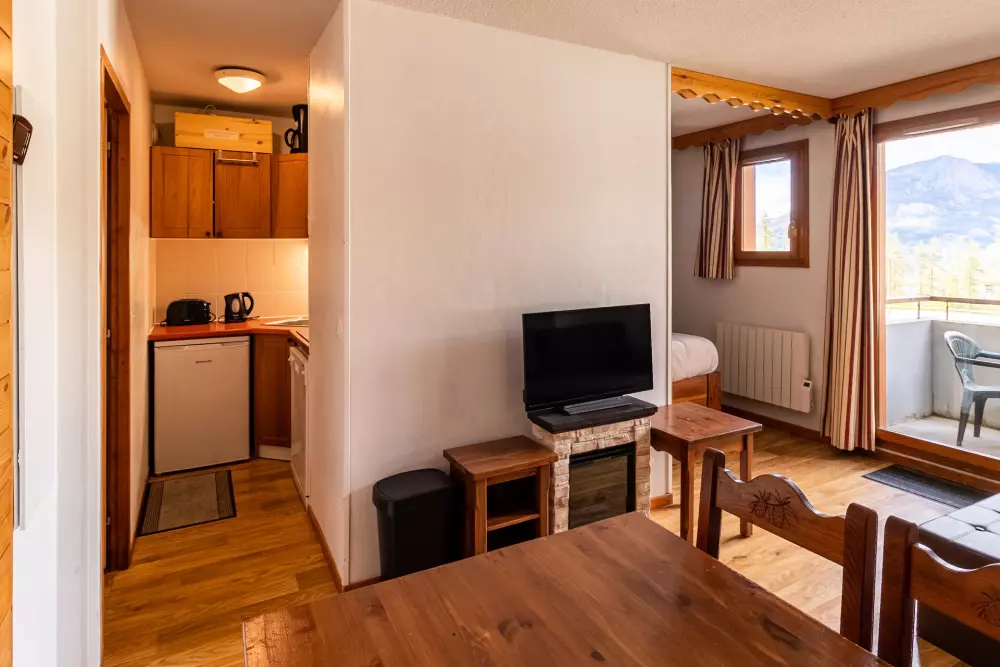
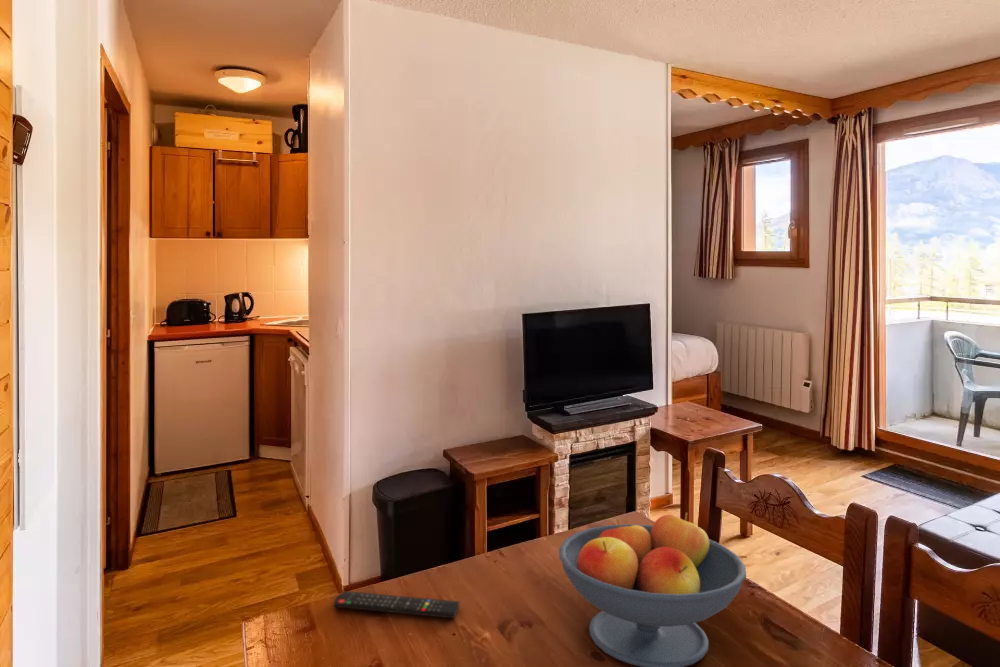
+ fruit bowl (648, 581)
+ remote control (395, 605)
